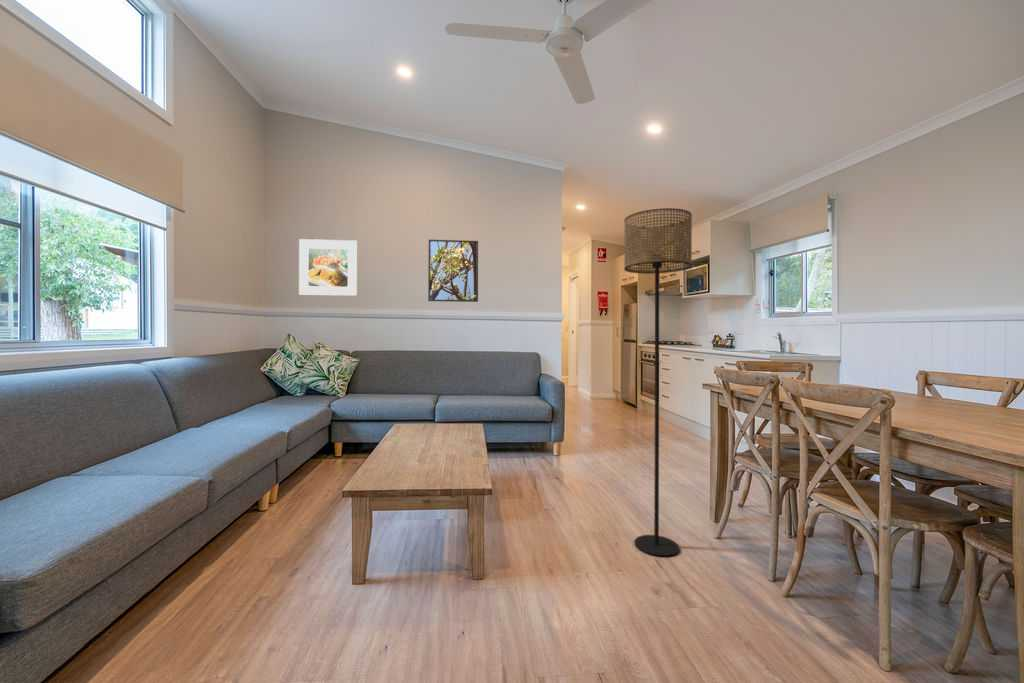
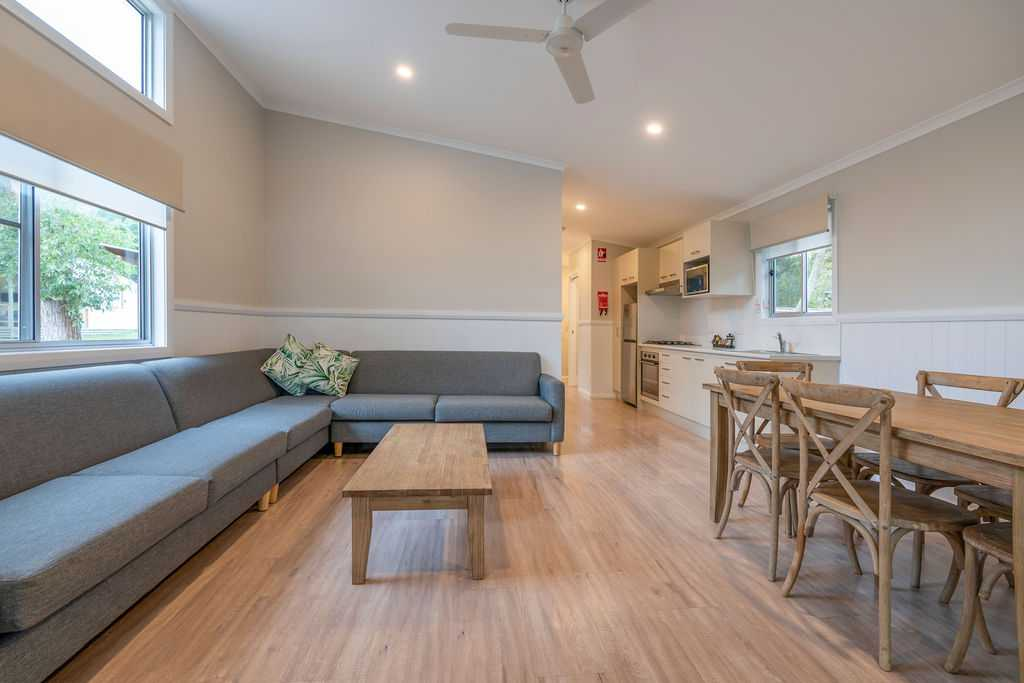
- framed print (328, 267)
- floor lamp (656, 381)
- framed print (453, 270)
